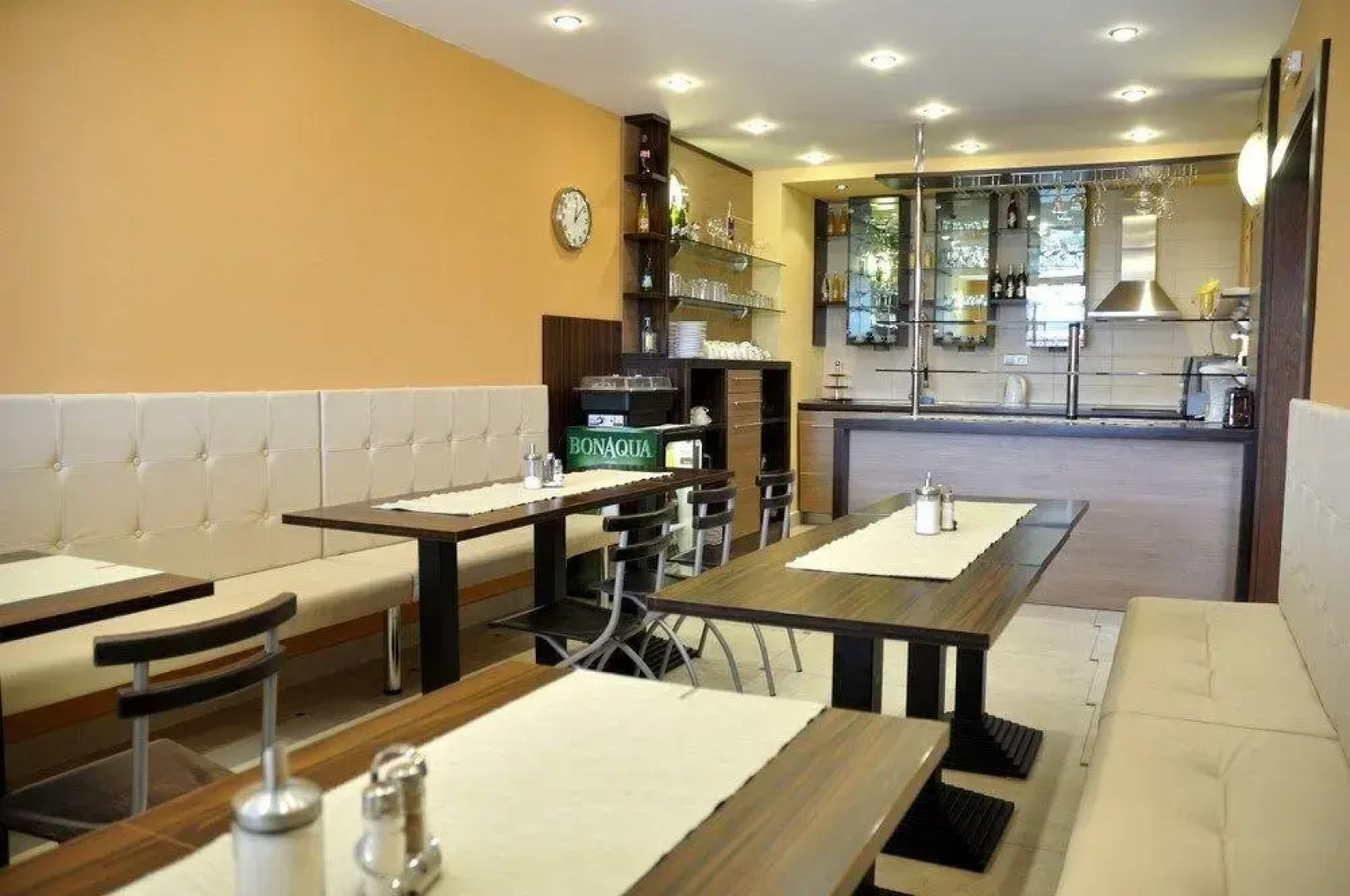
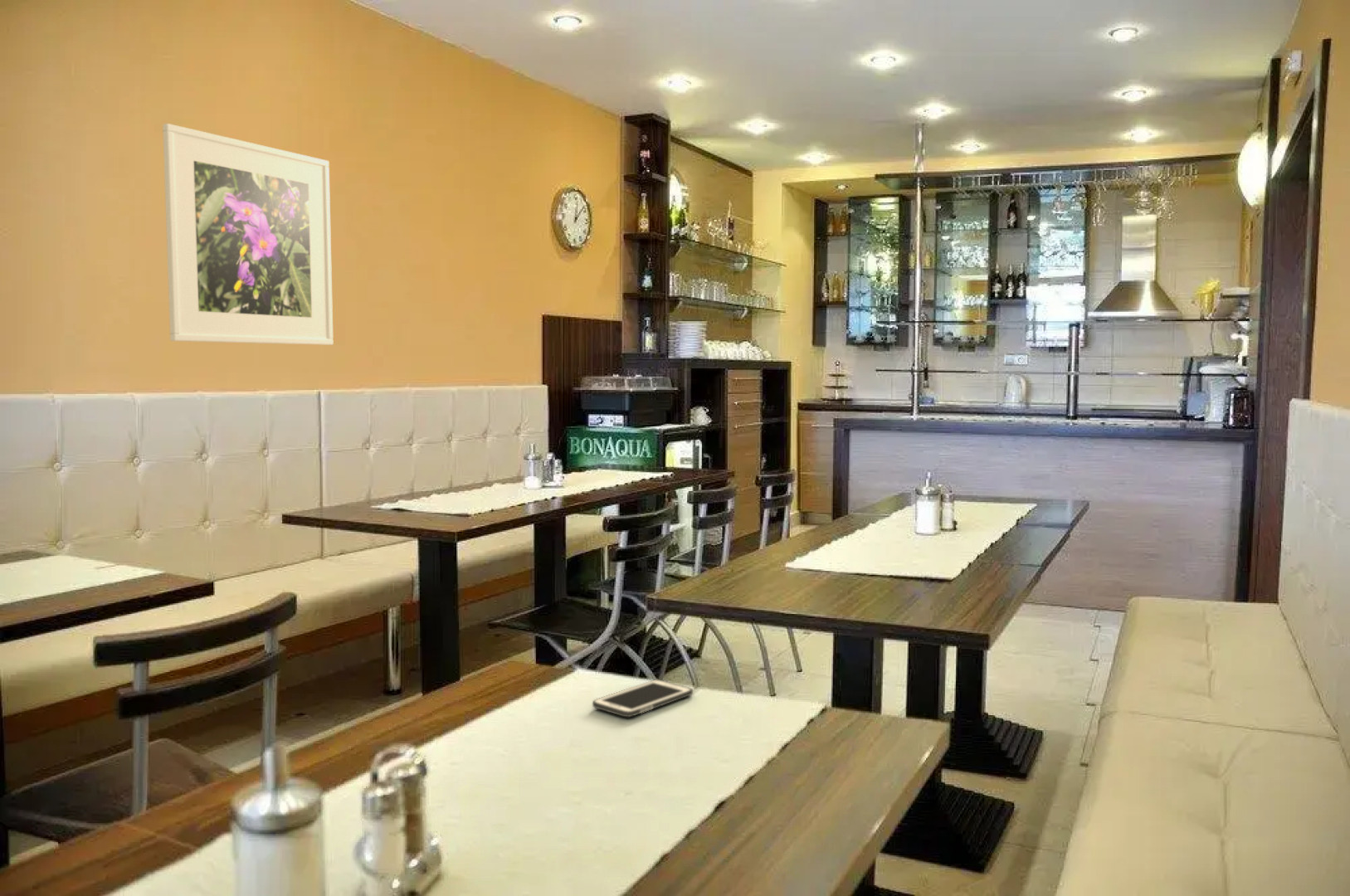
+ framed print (255, 244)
+ cell phone (643, 698)
